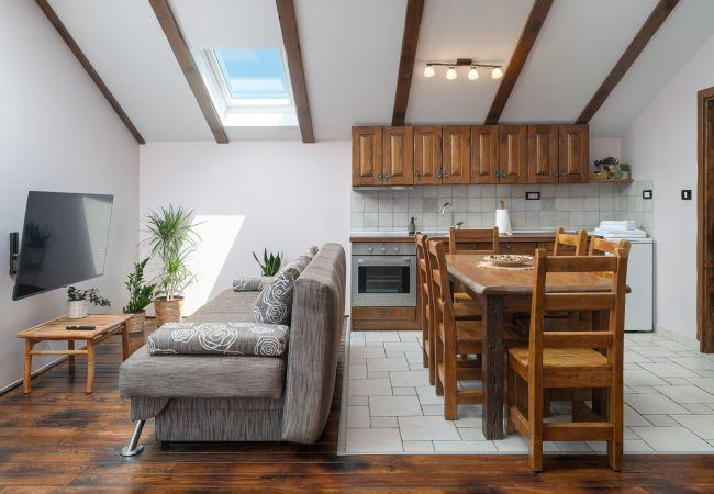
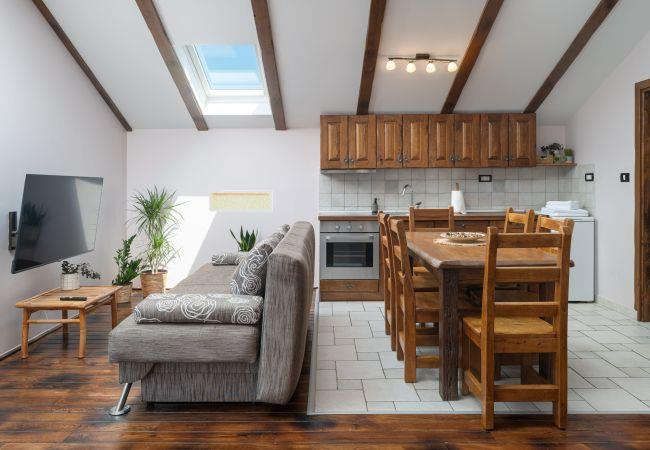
+ wall art (240, 201)
